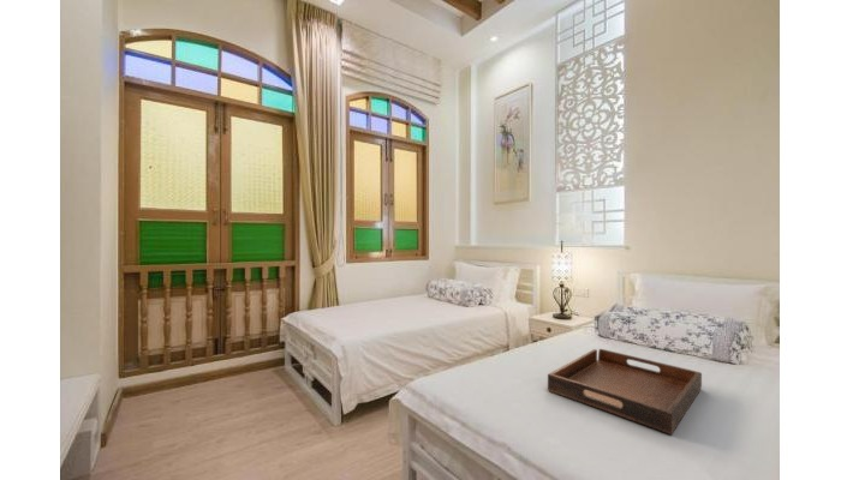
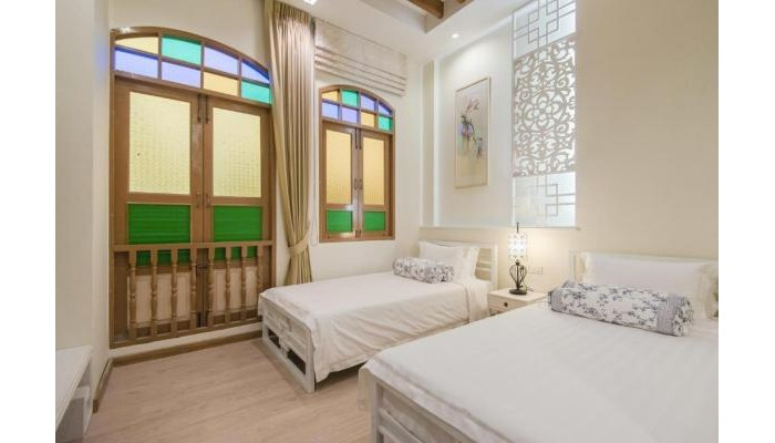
- serving tray (625, 380)
